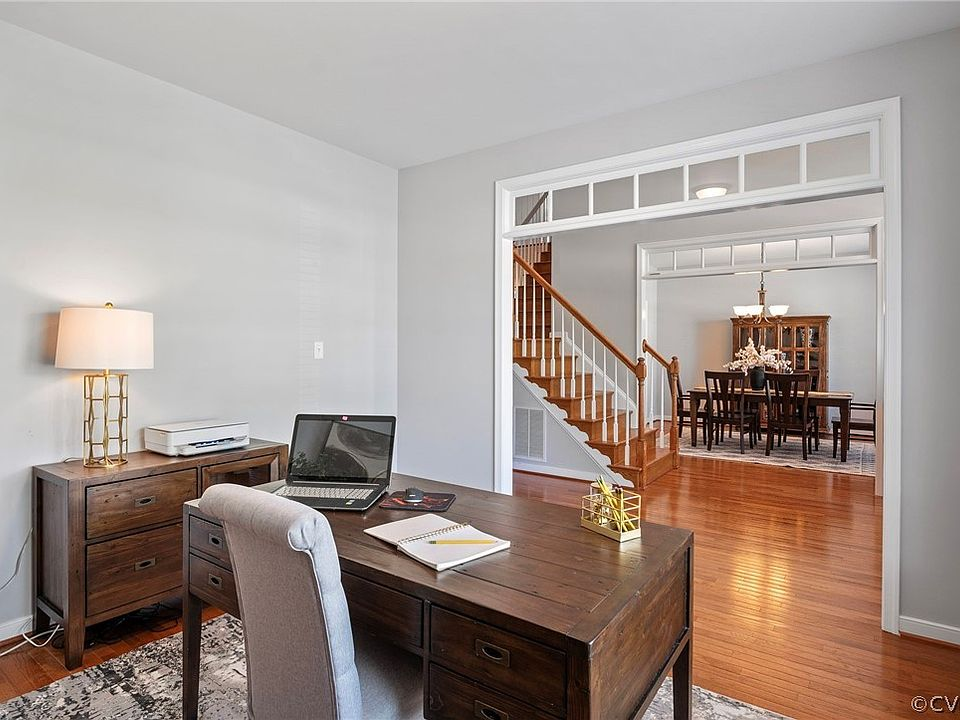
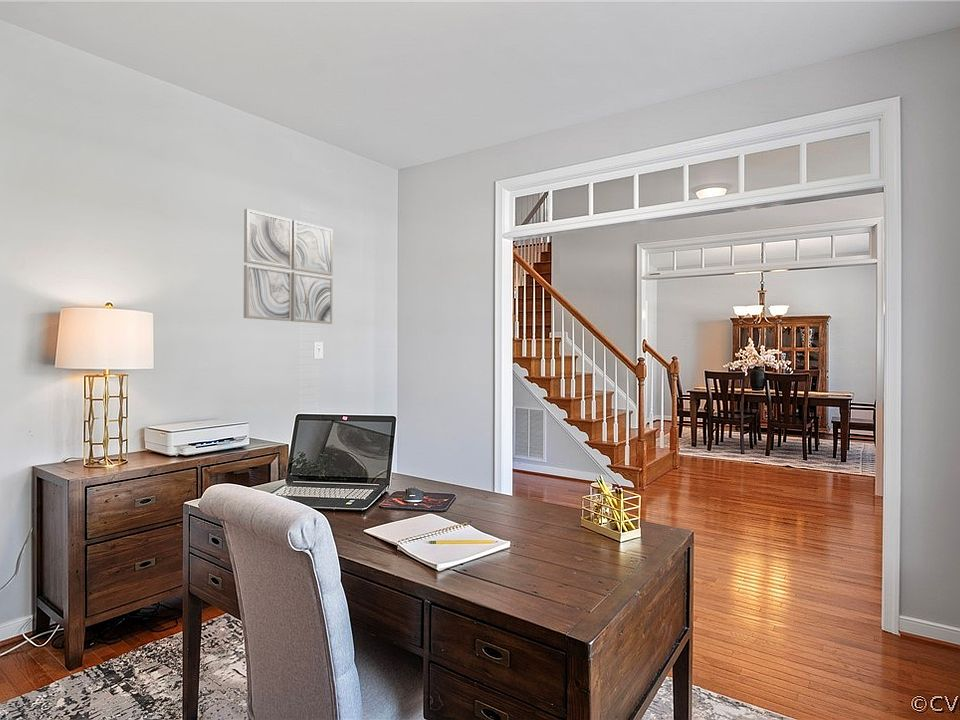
+ wall art (291, 269)
